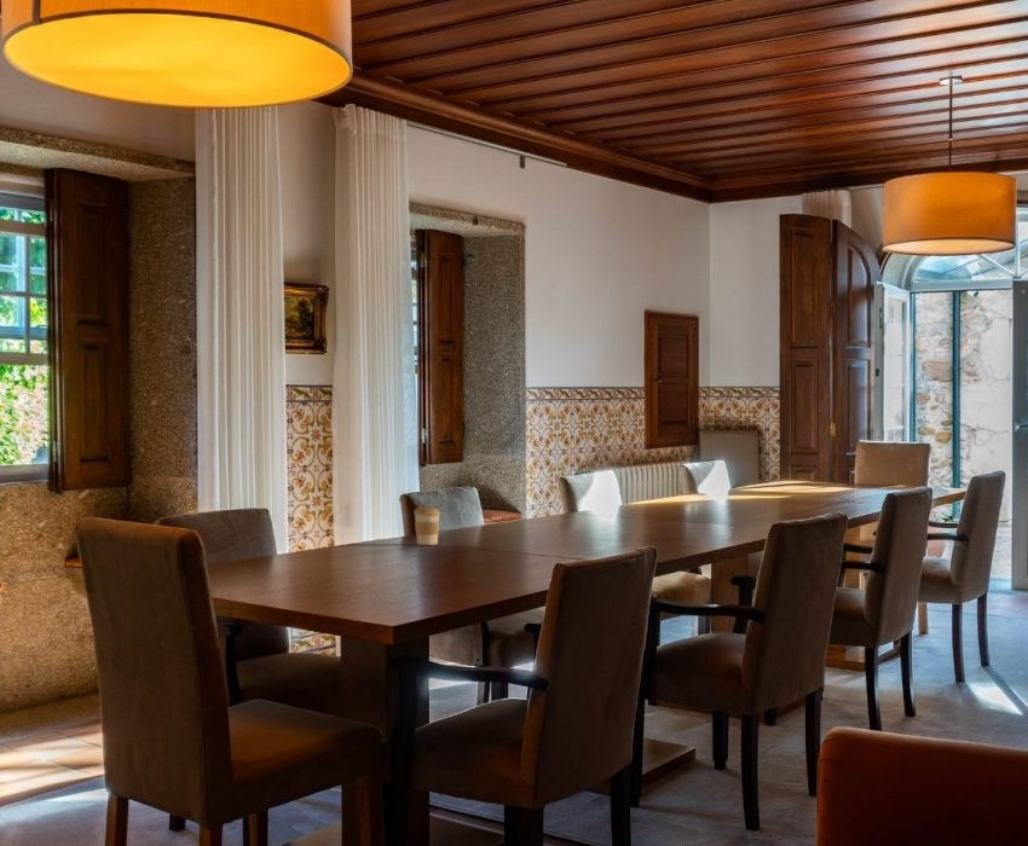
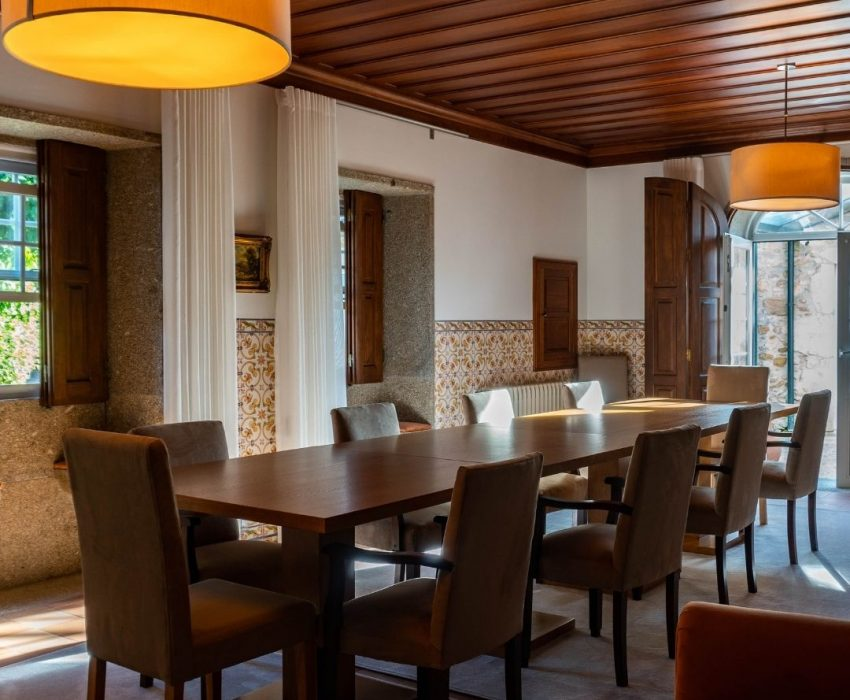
- coffee cup (427, 525)
